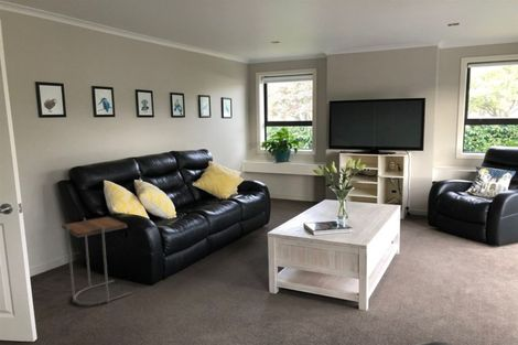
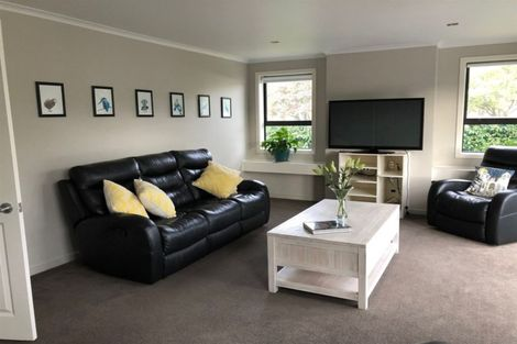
- side table (88, 261)
